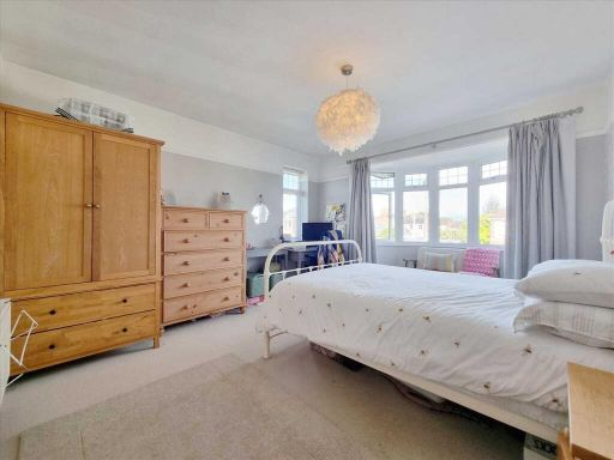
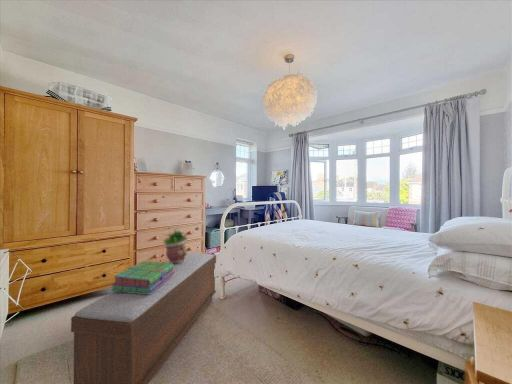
+ stack of books (145, 276)
+ bench (166, 301)
+ potted plant (176, 245)
